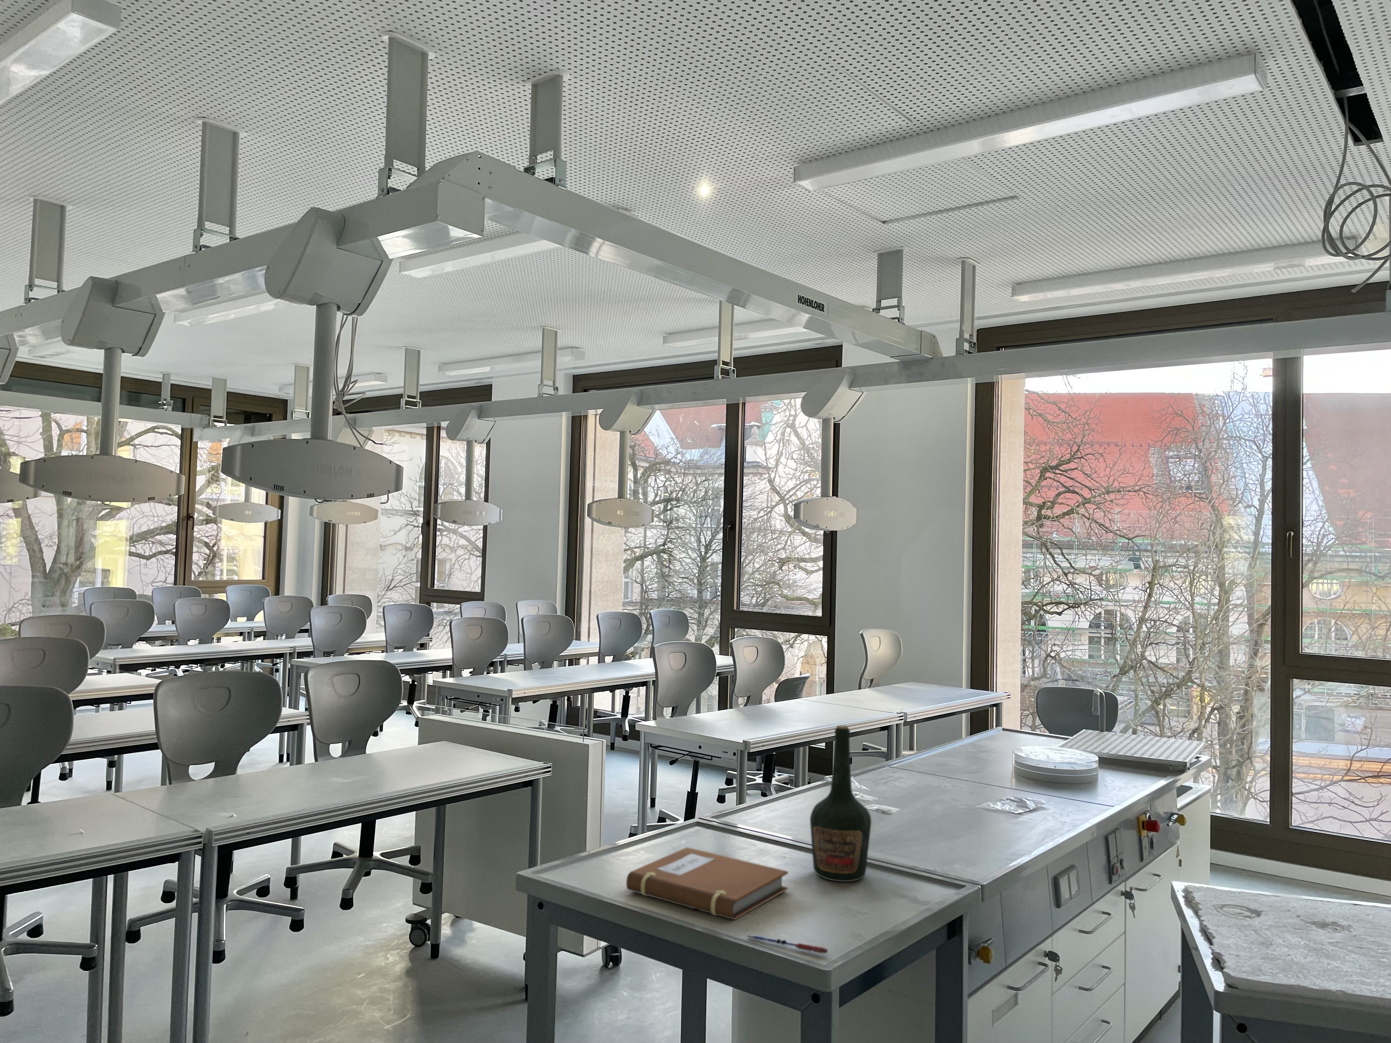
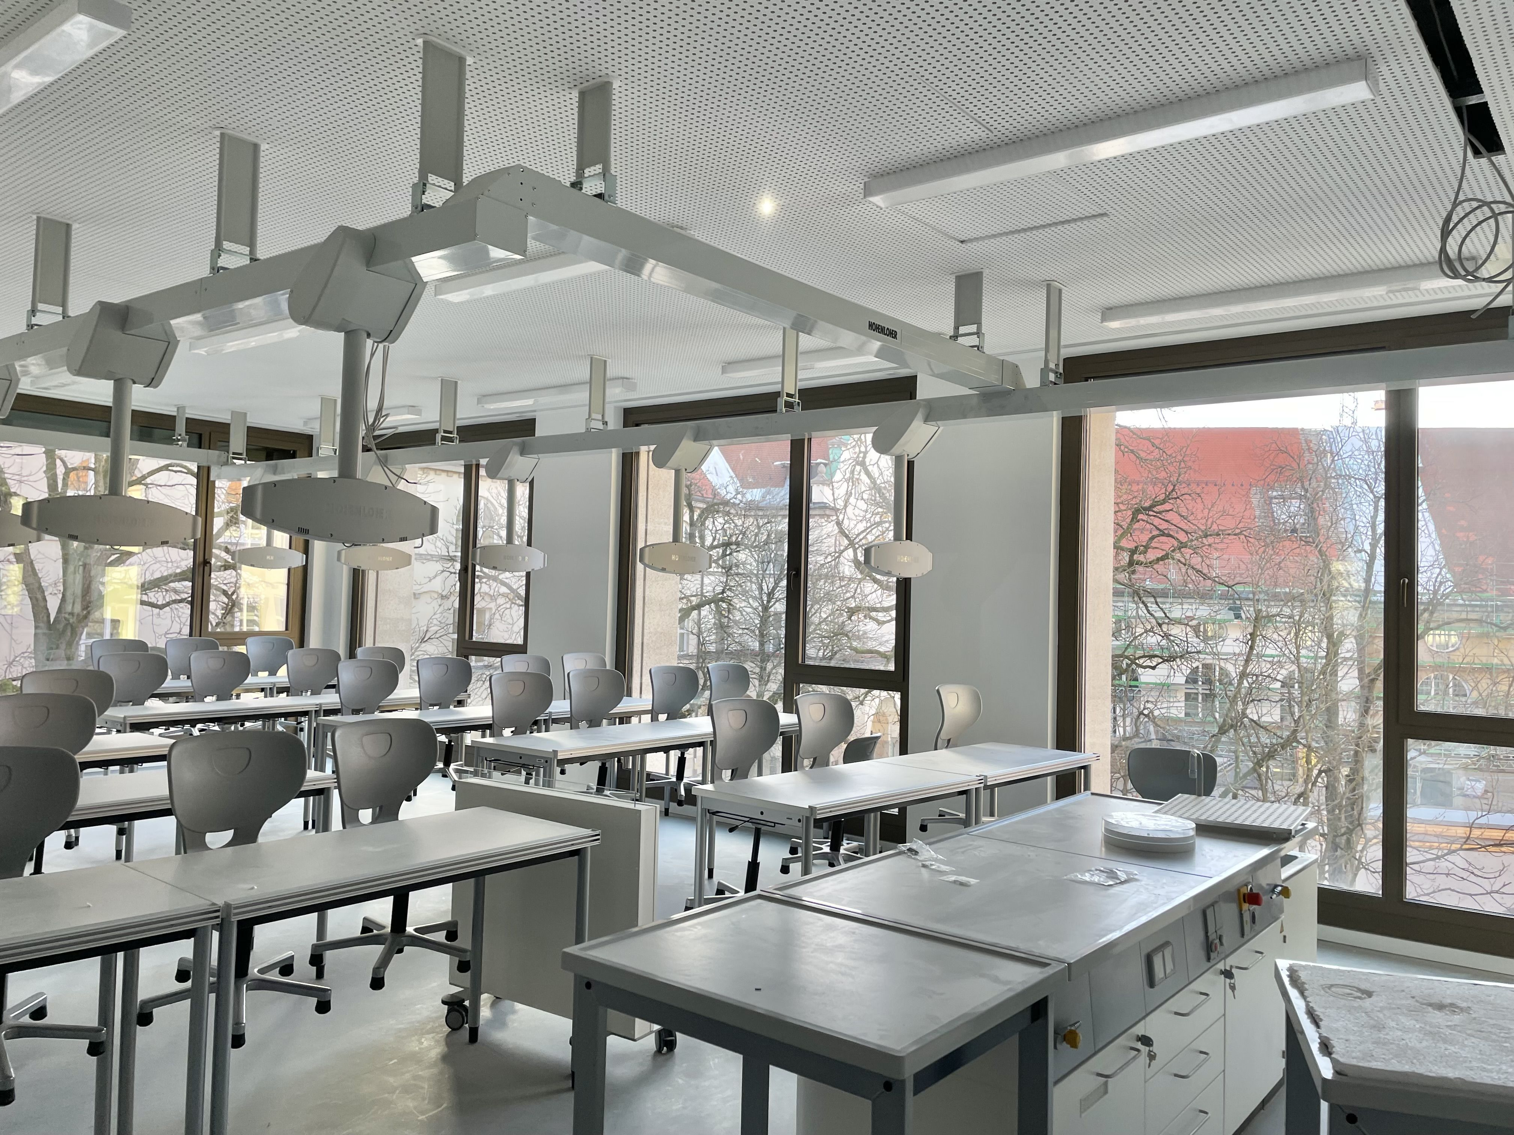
- pen (786, 942)
- notebook (704, 881)
- bottle (841, 800)
